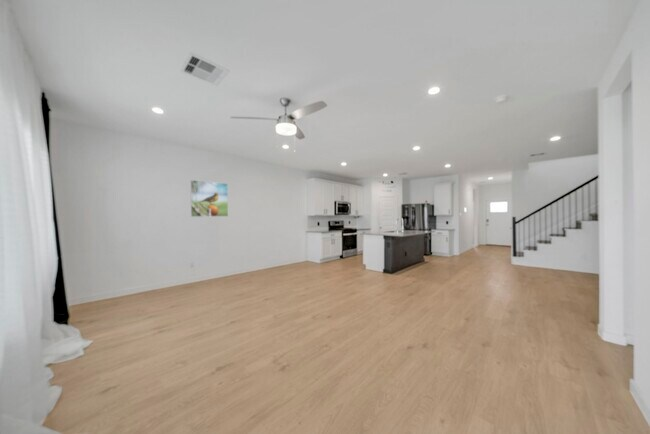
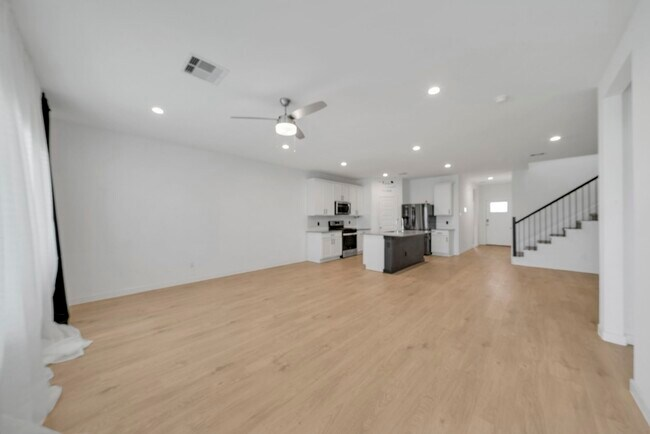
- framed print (210, 199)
